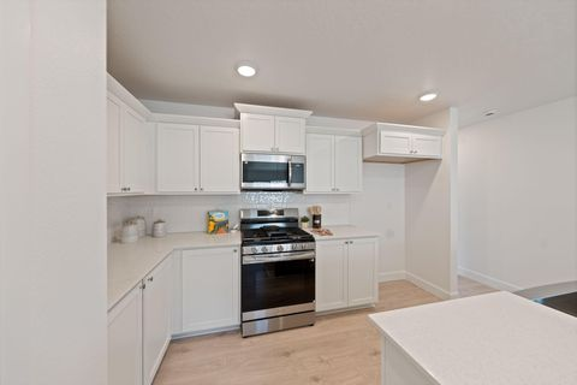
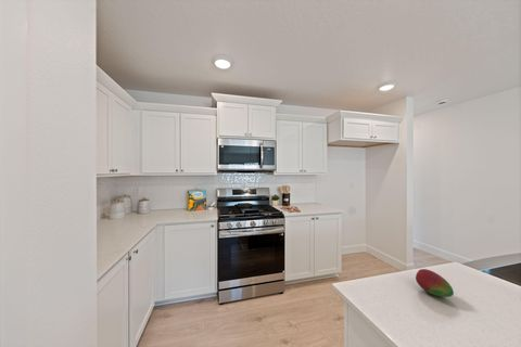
+ fruit (433, 282)
